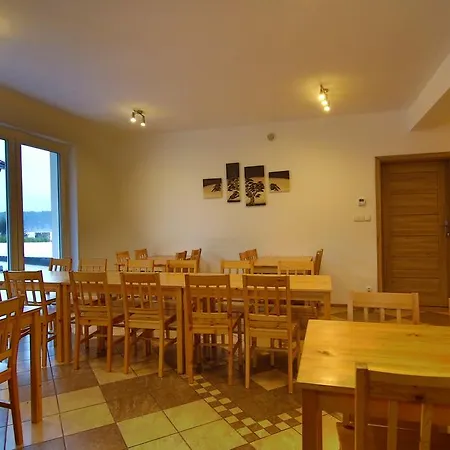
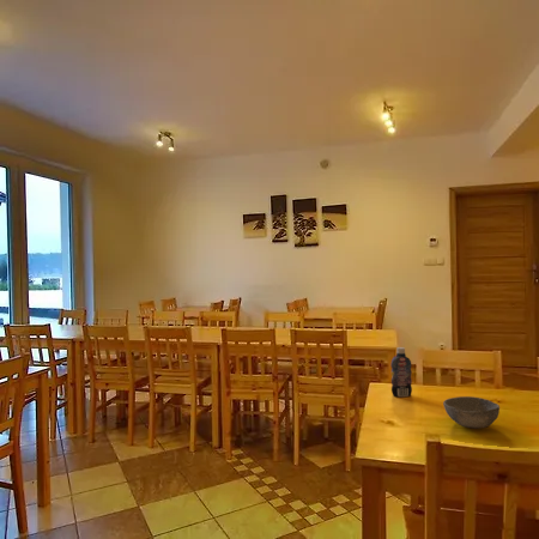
+ bottle (401, 371)
+ bowl (471, 413)
